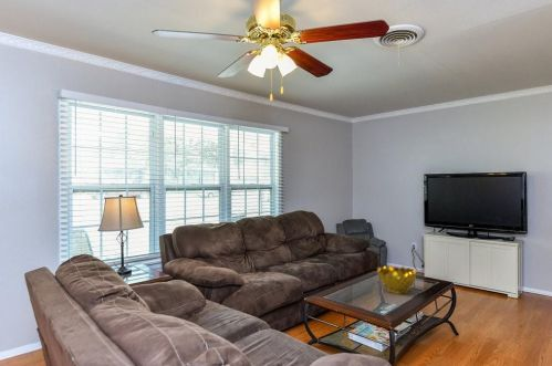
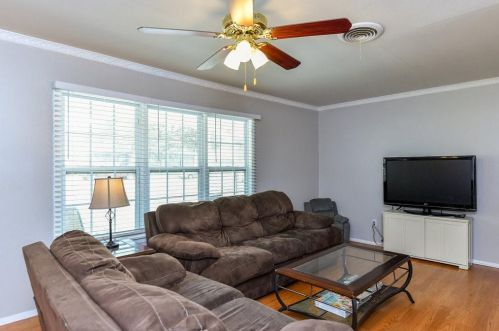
- decorative bowl (396, 280)
